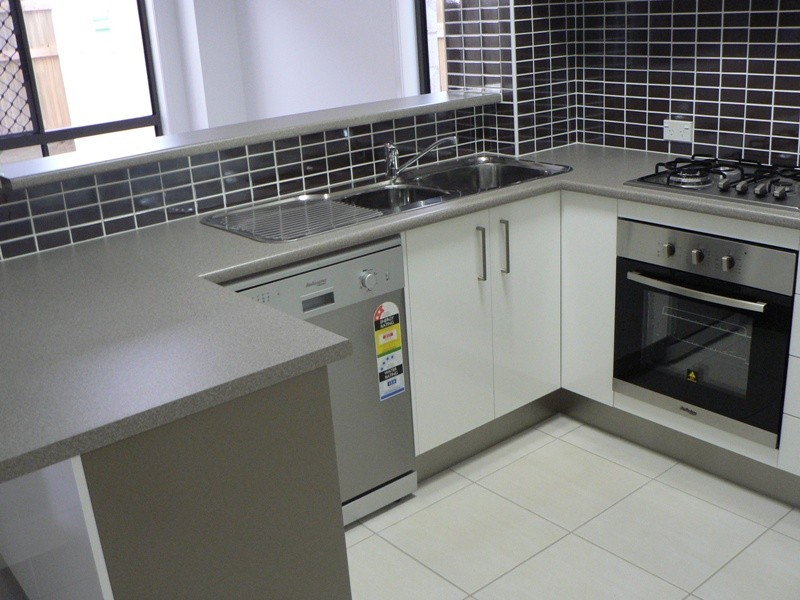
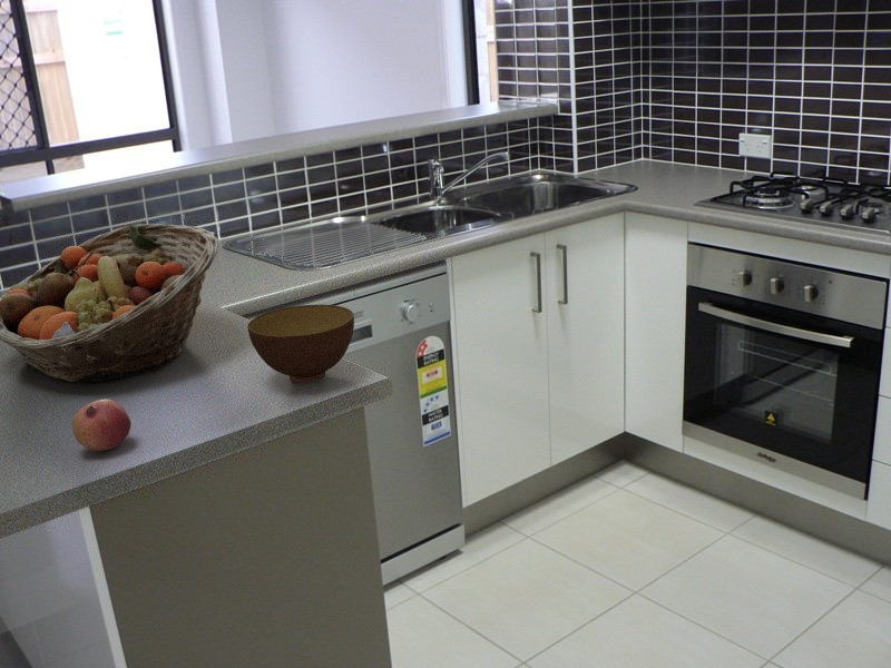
+ pomegranate (101, 424)
+ fruit basket (108, 298)
+ bowl (304, 347)
